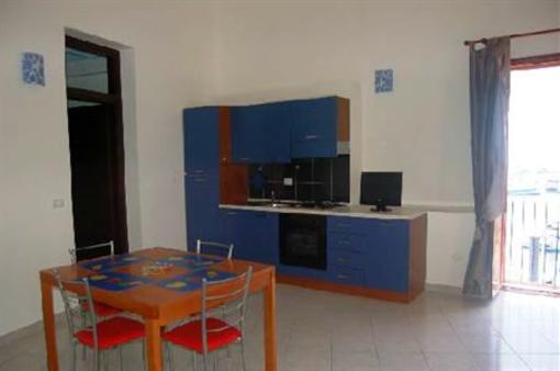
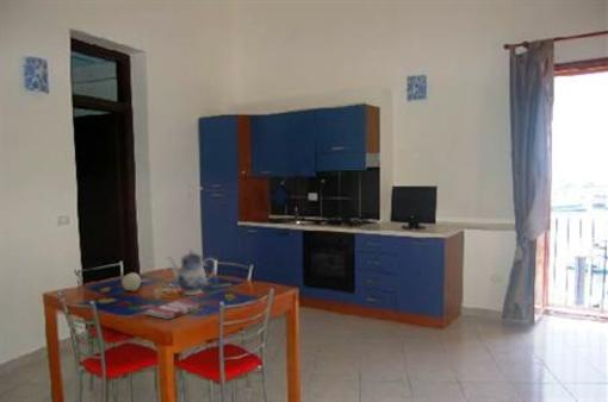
+ teapot (192, 270)
+ dish towel (174, 308)
+ fruit (131, 282)
